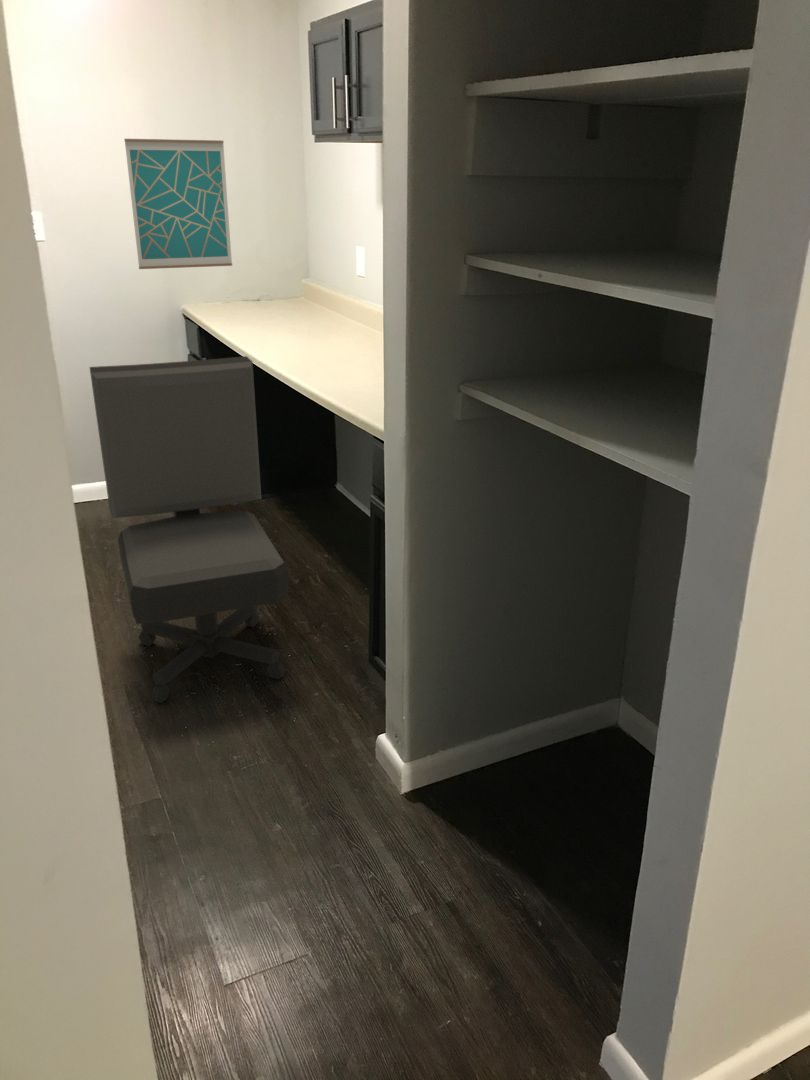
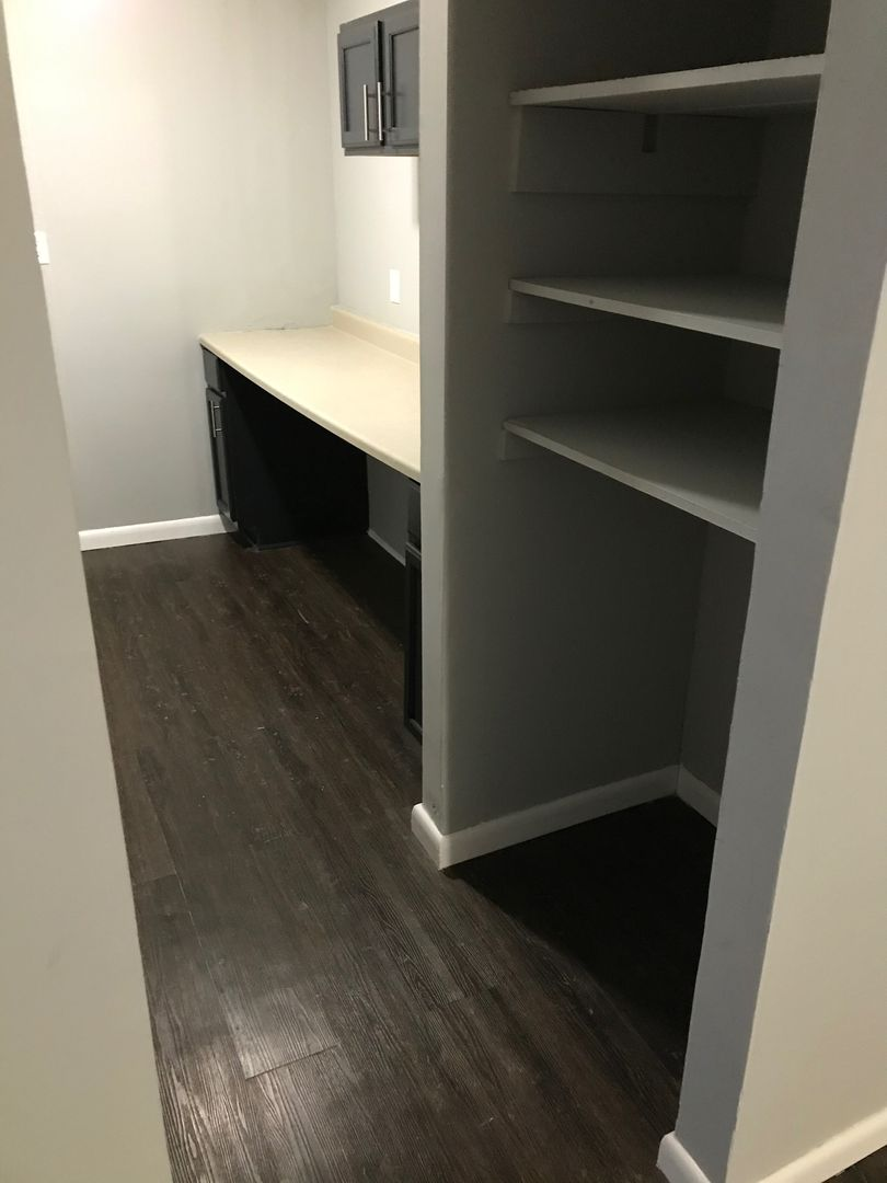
- wall art (180, 205)
- office chair (196, 527)
